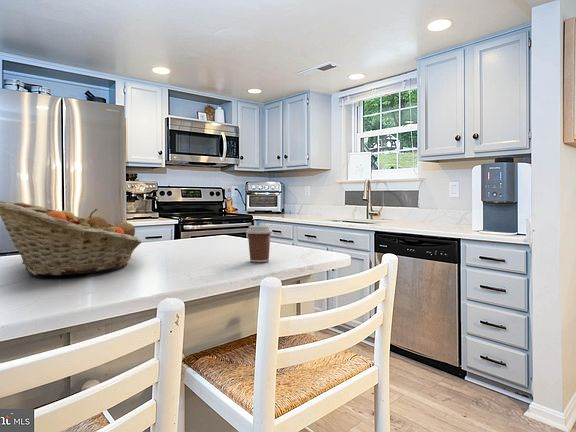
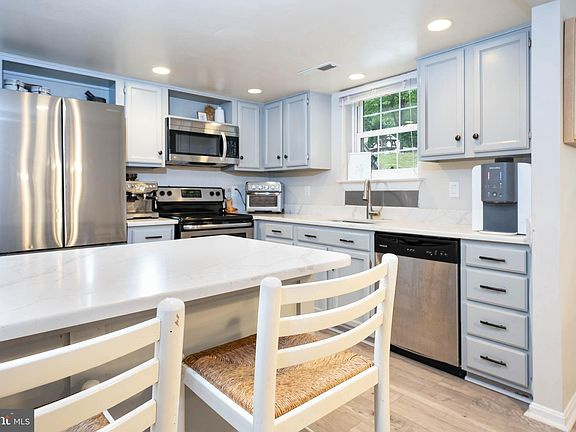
- coffee cup (259, 243)
- fruit basket (72, 233)
